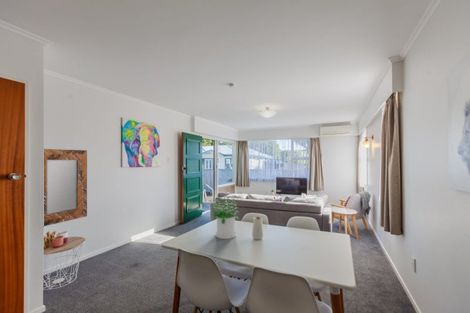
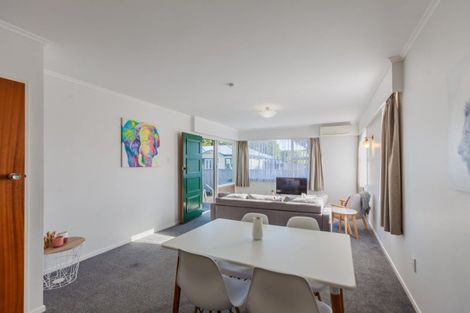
- home mirror (62, 185)
- potted plant (223, 216)
